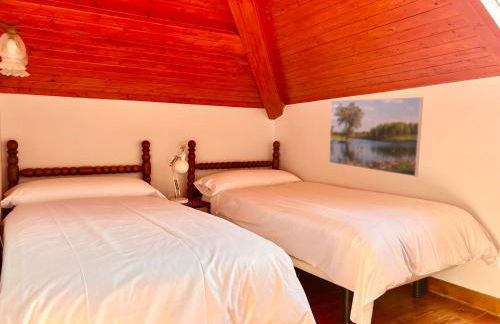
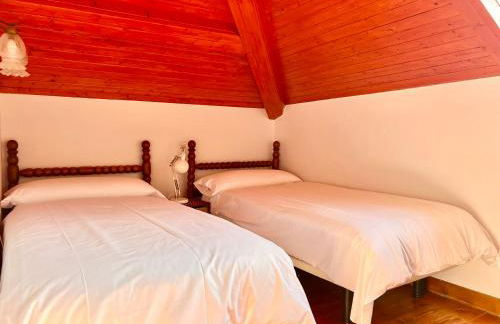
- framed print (369, 134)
